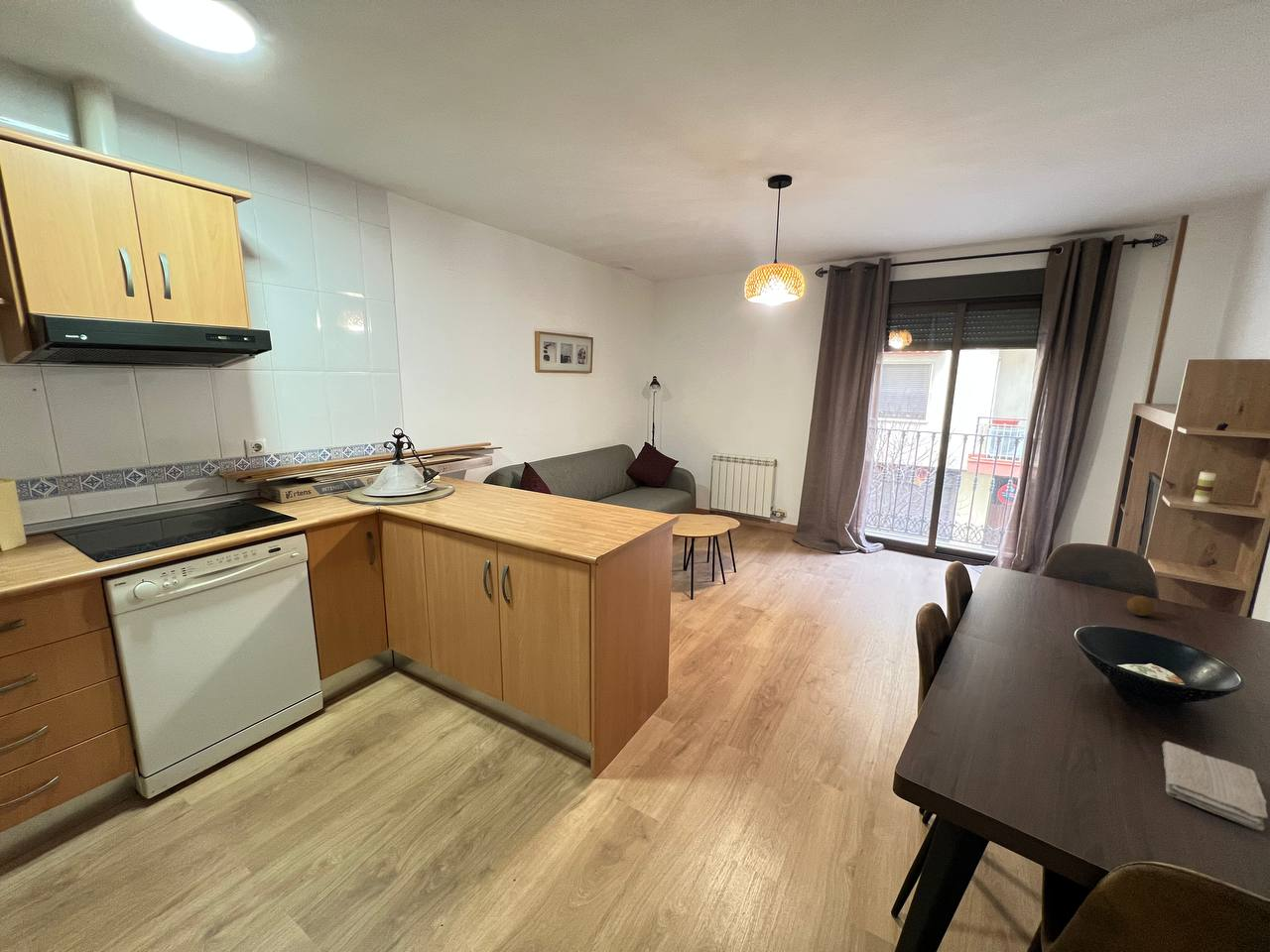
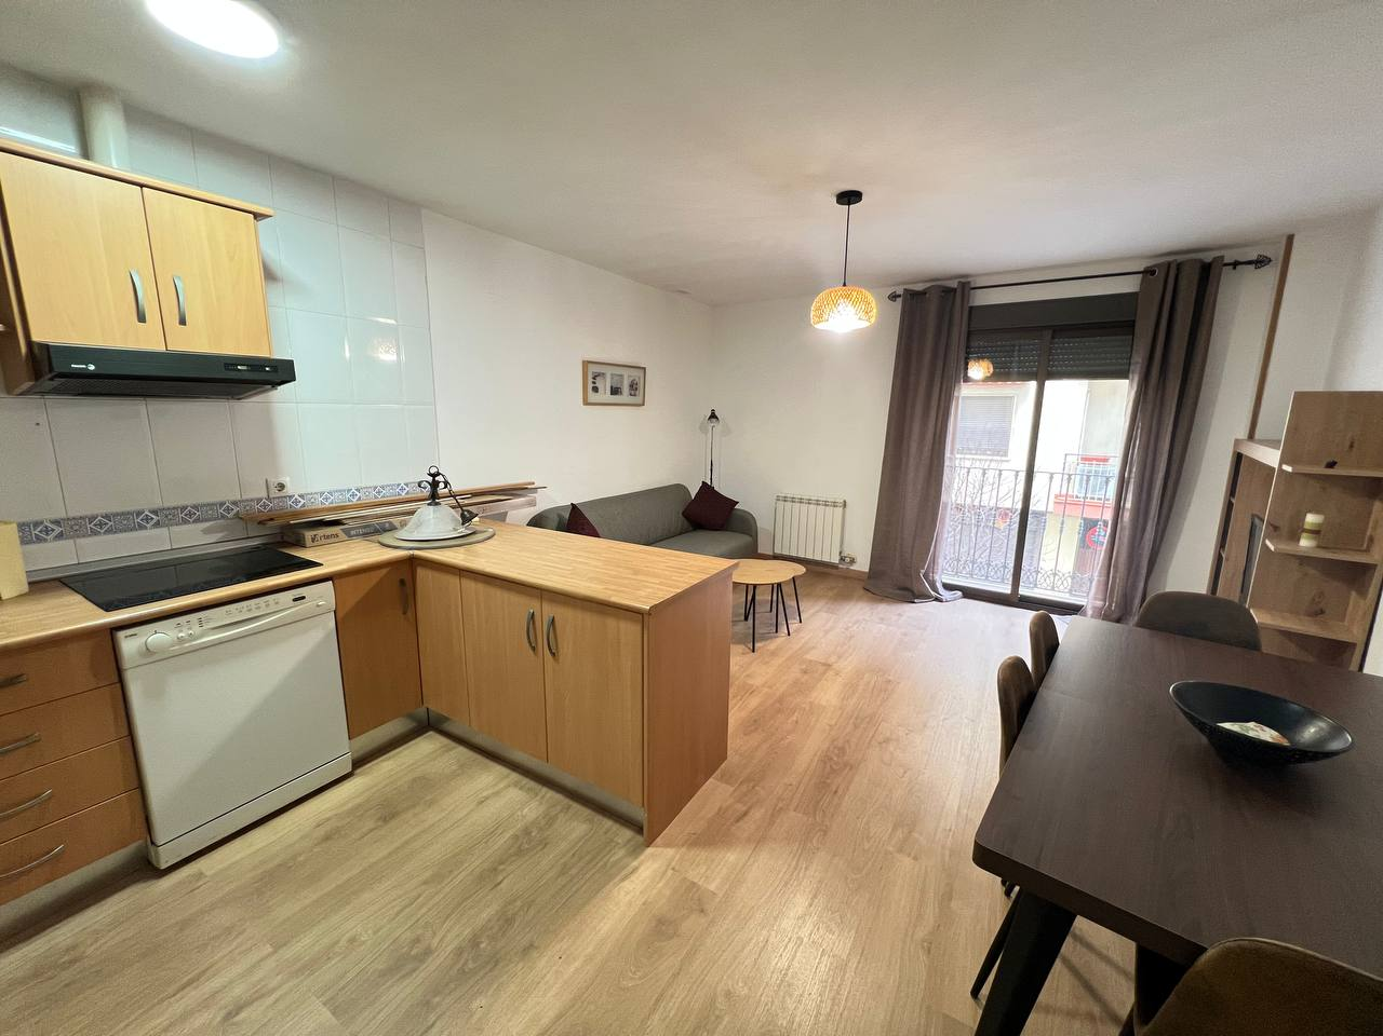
- washcloth (1209, 779)
- fruit (1140, 605)
